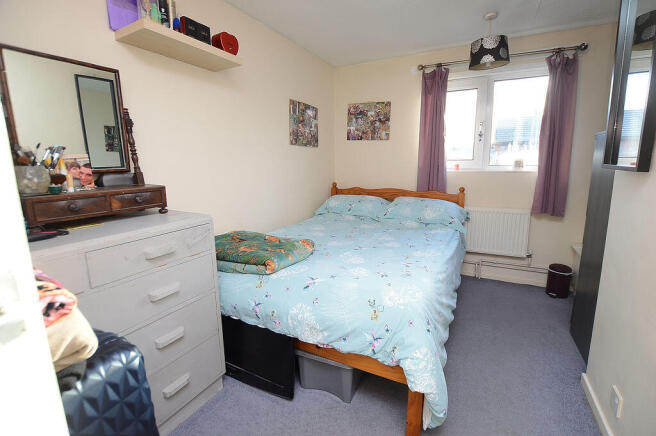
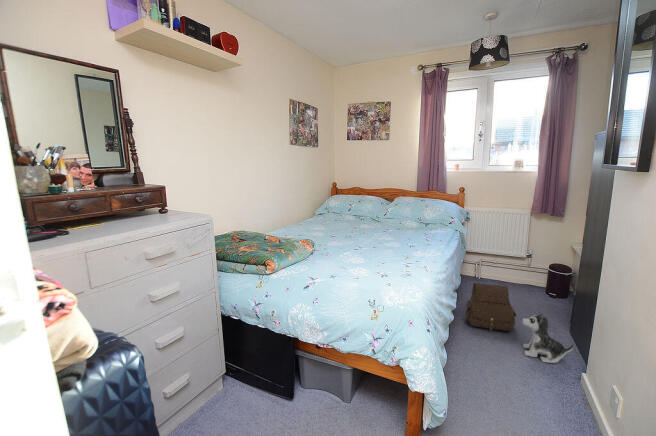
+ satchel (489, 304)
+ plush toy (547, 334)
